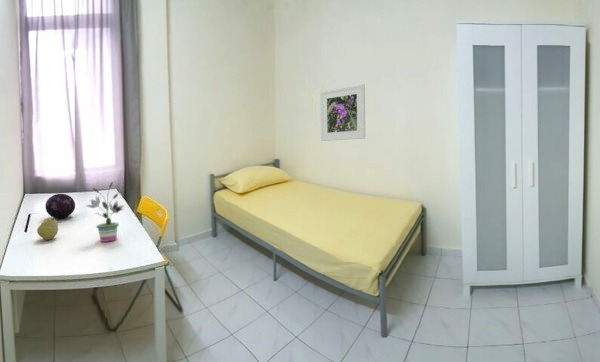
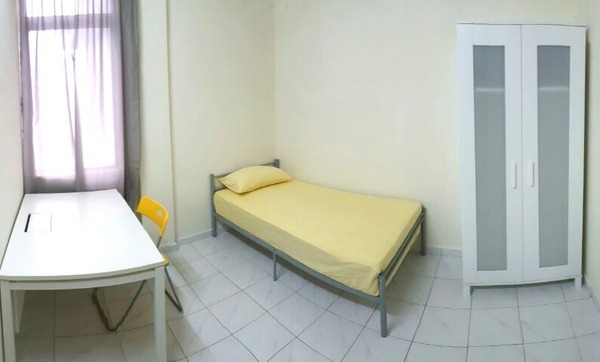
- fruit (47, 228)
- potted plant (105, 212)
- decorative orb (60, 205)
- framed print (341, 114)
